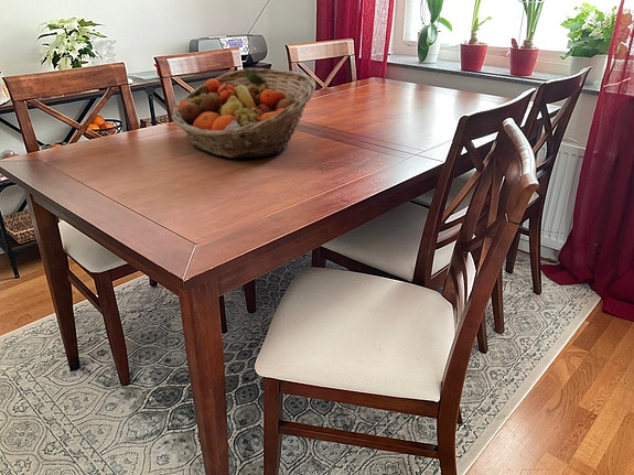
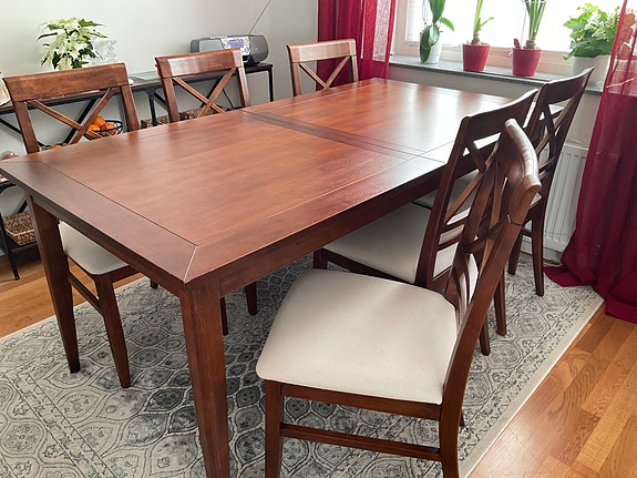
- fruit basket (243, 110)
